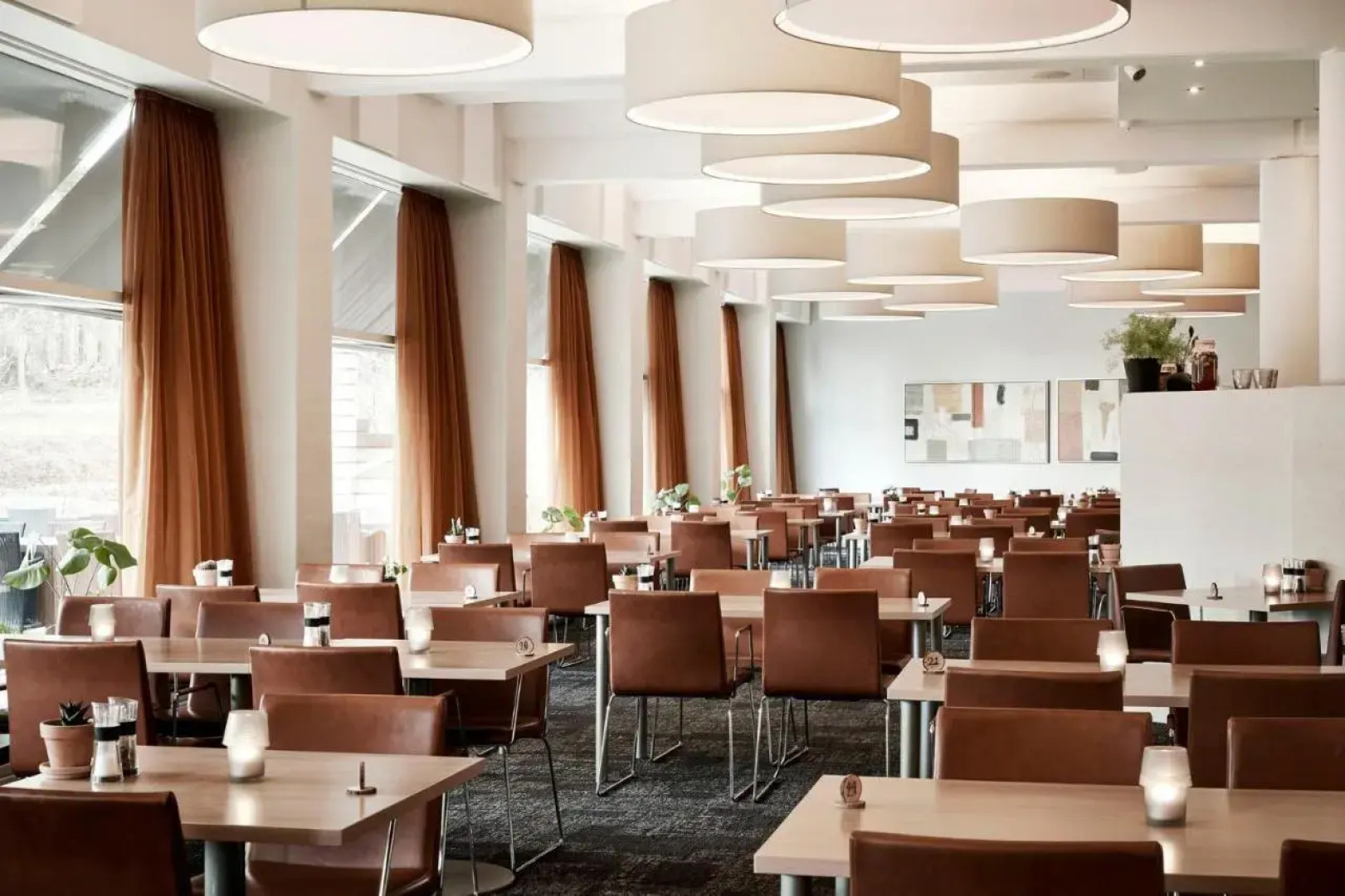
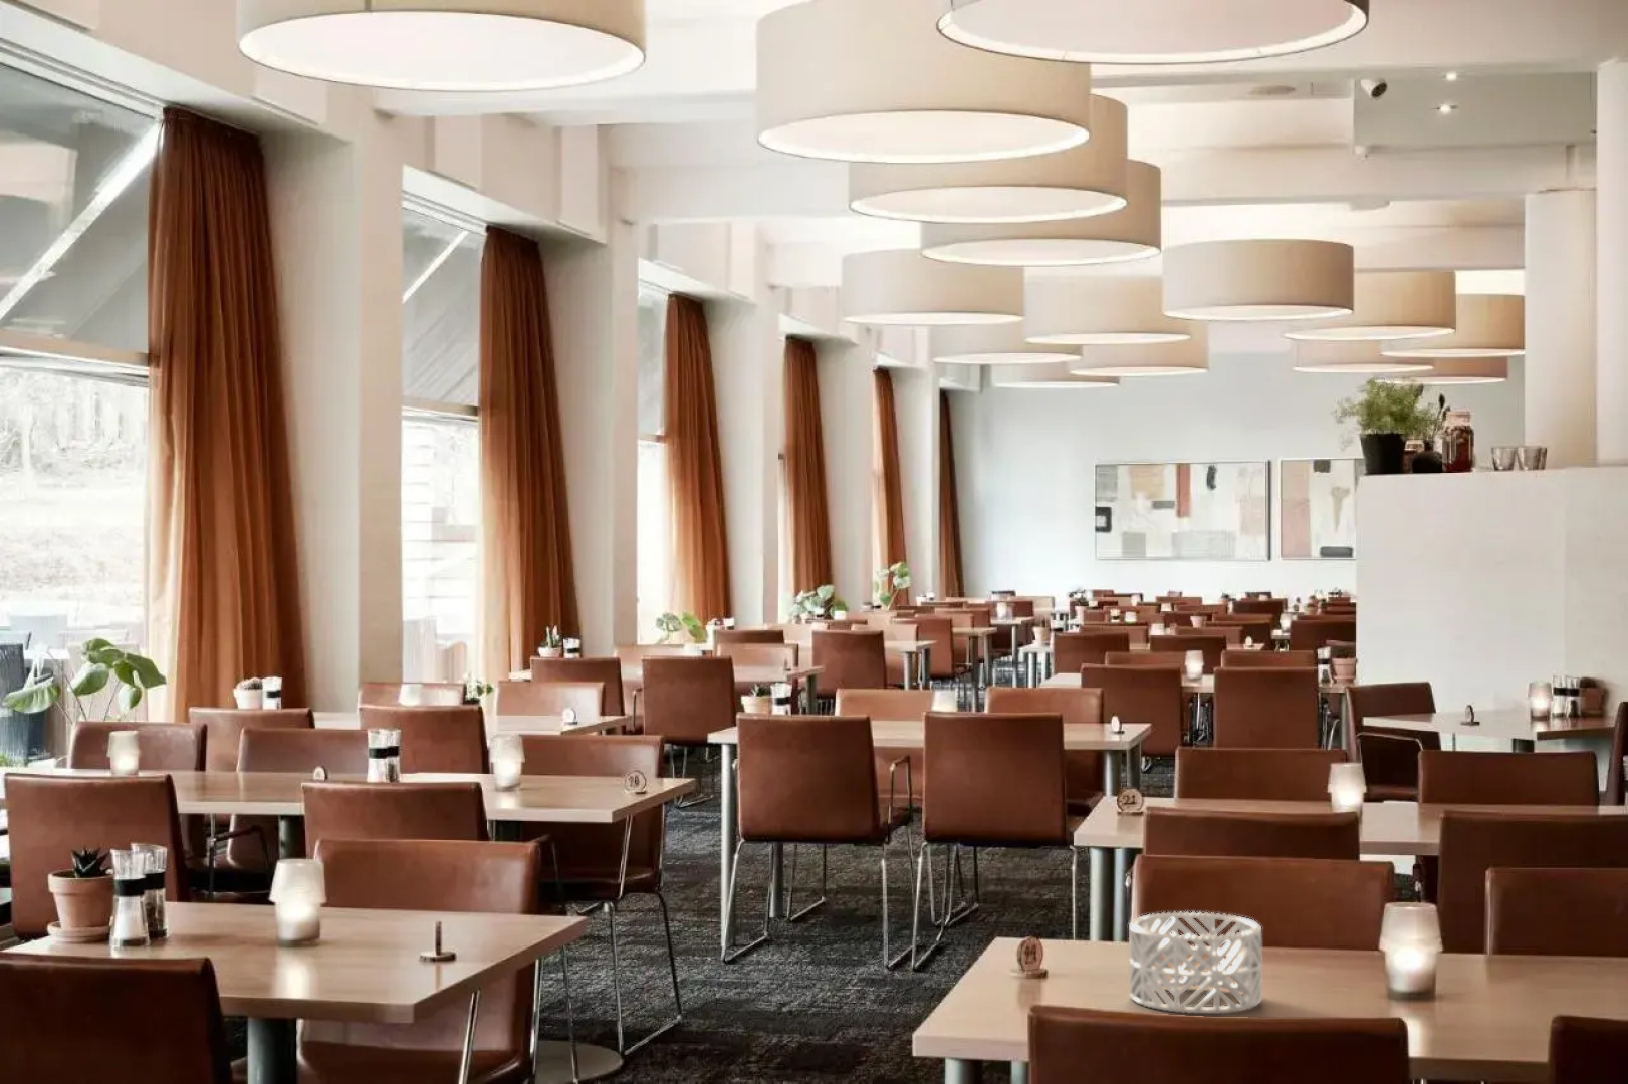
+ decorative bowl (1195, 961)
